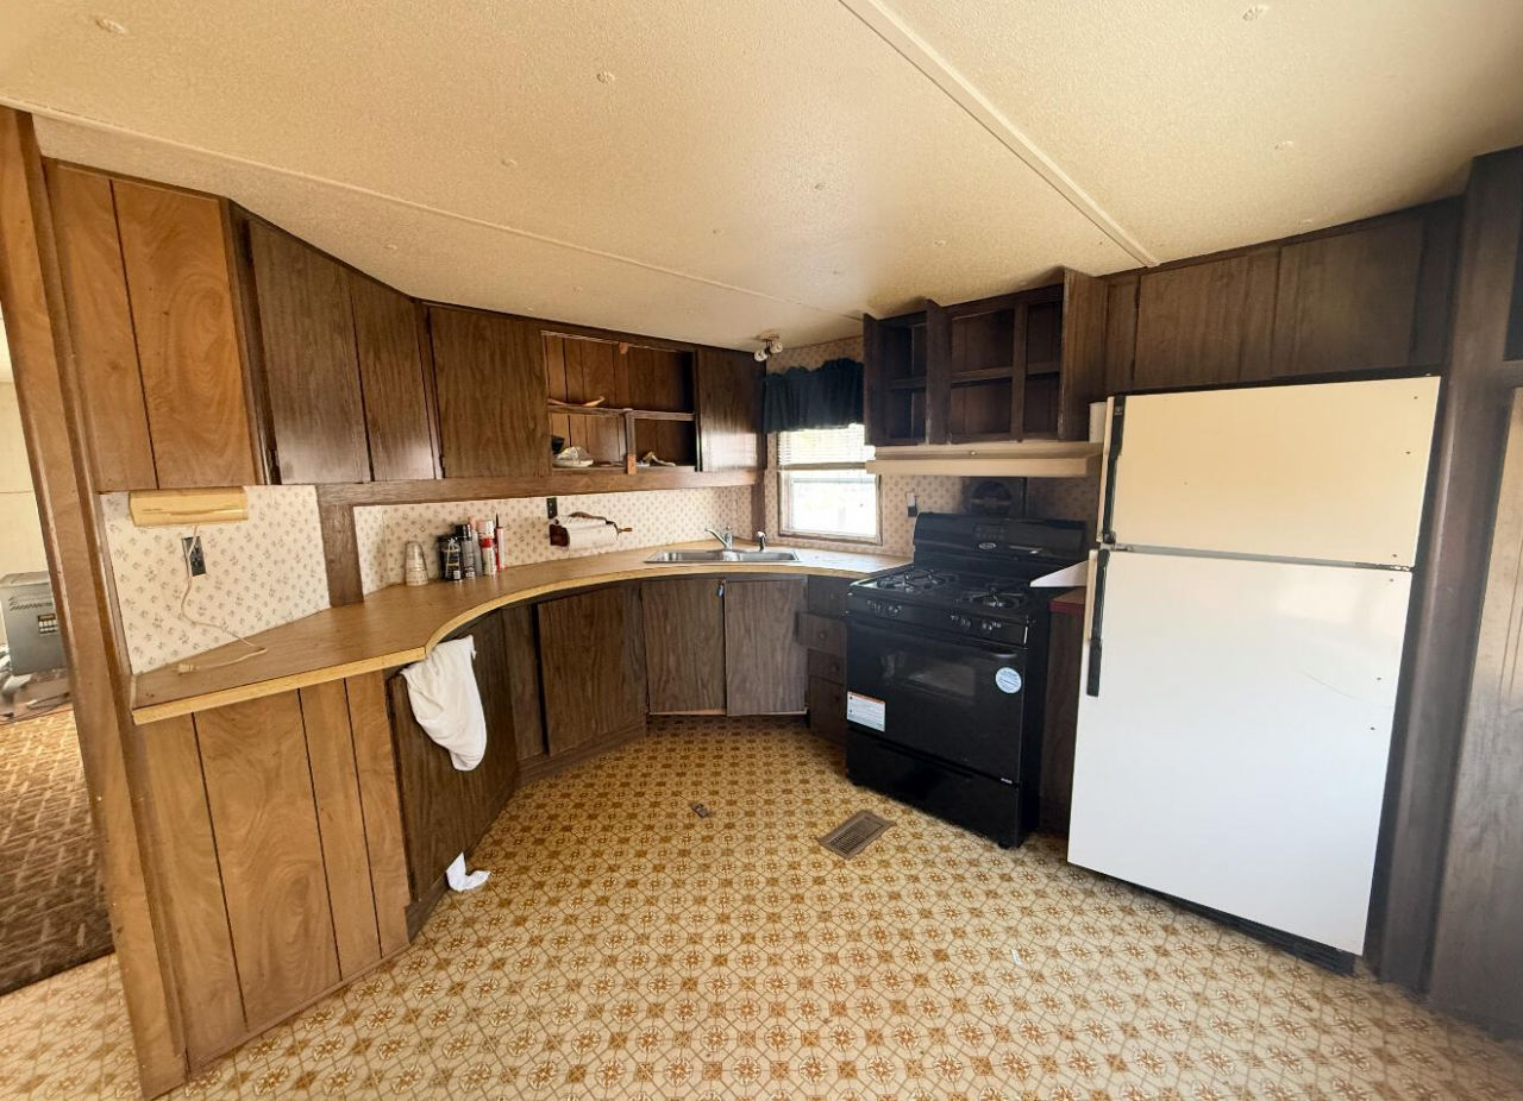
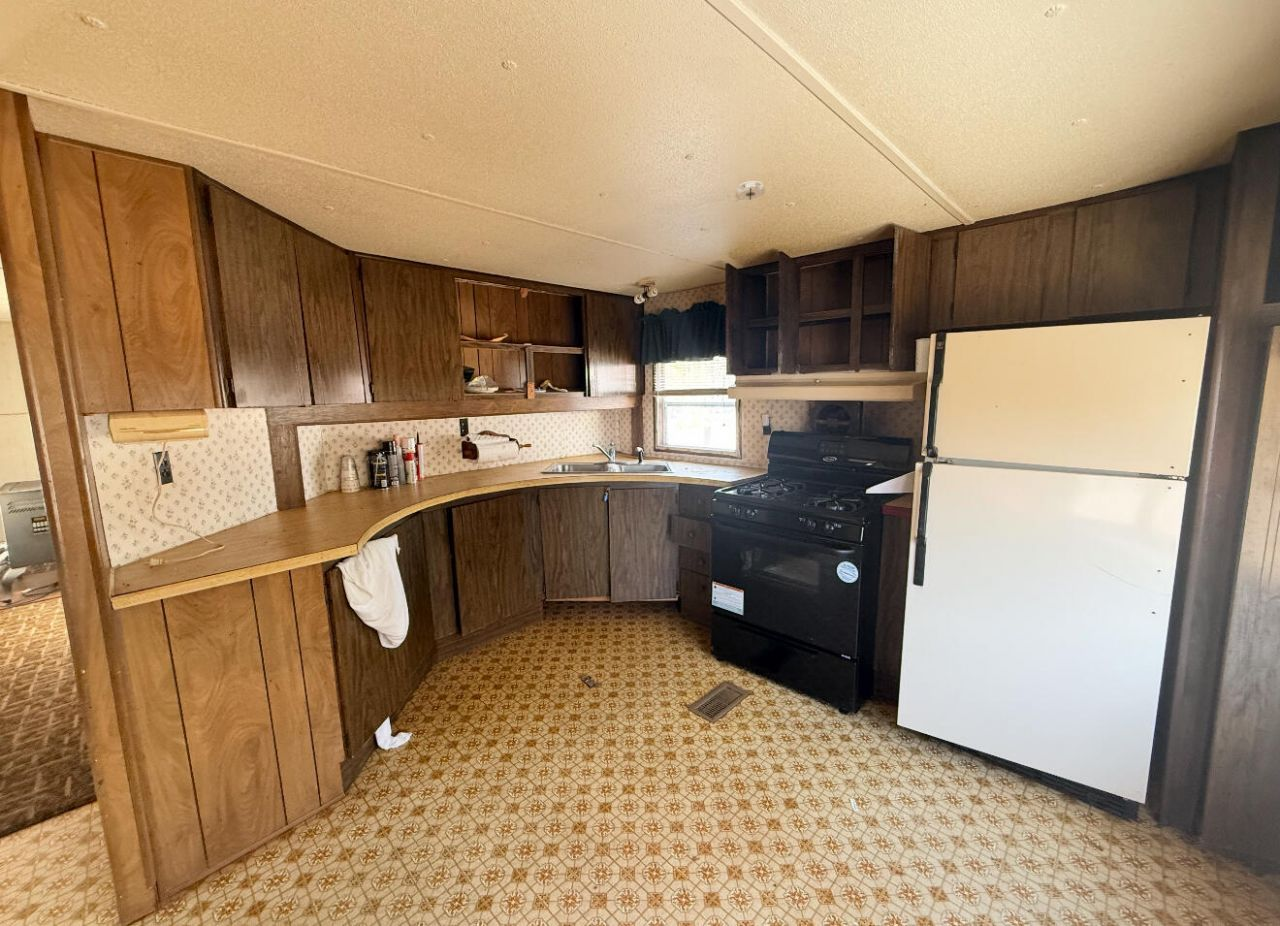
+ smoke detector (749, 190)
